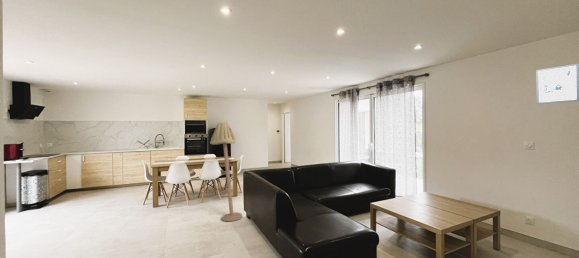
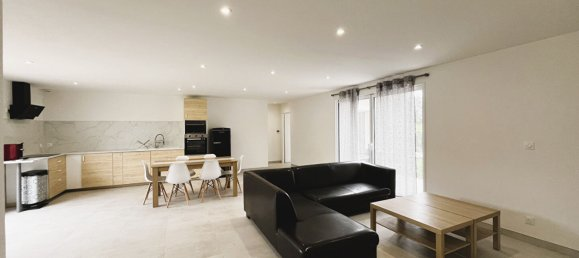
- wall art (556, 84)
- floor lamp (226, 169)
